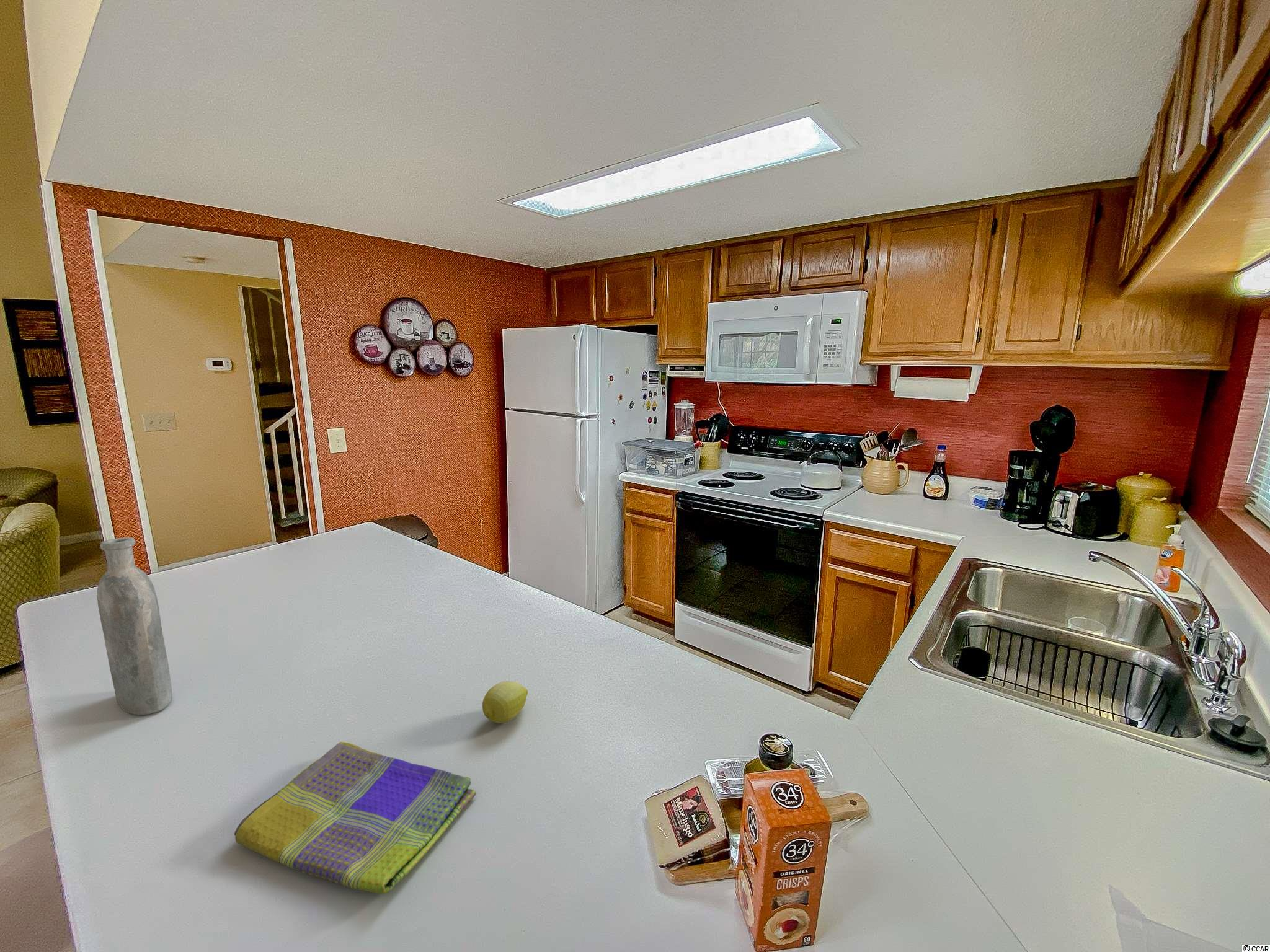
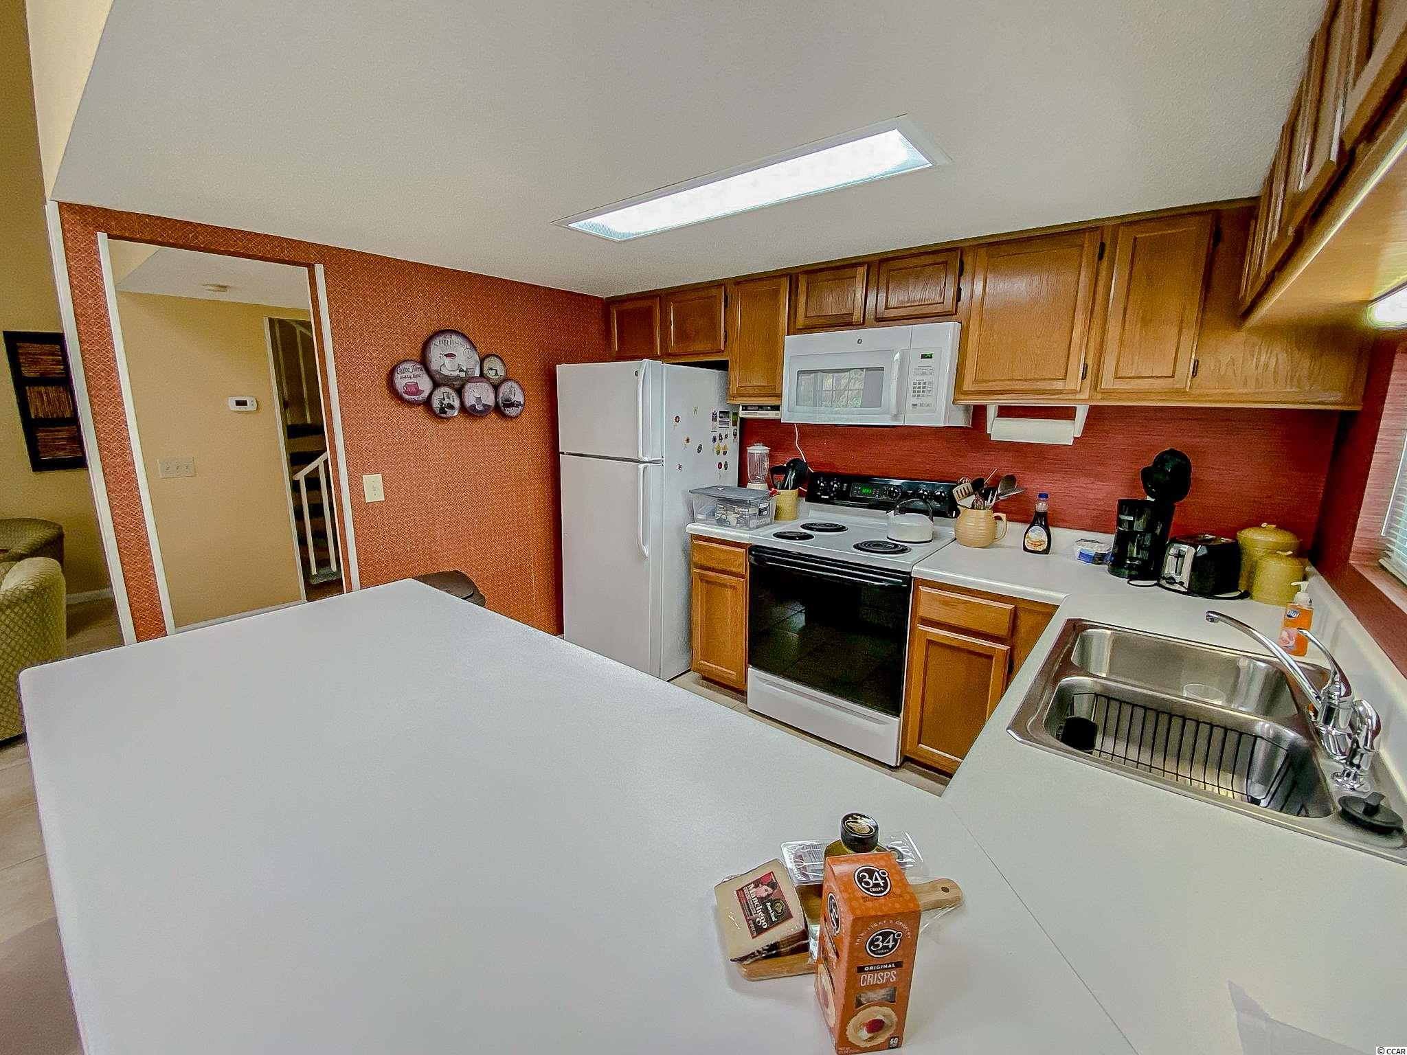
- bottle (131, 622)
- fruit (505, 700)
- dish towel (359, 807)
